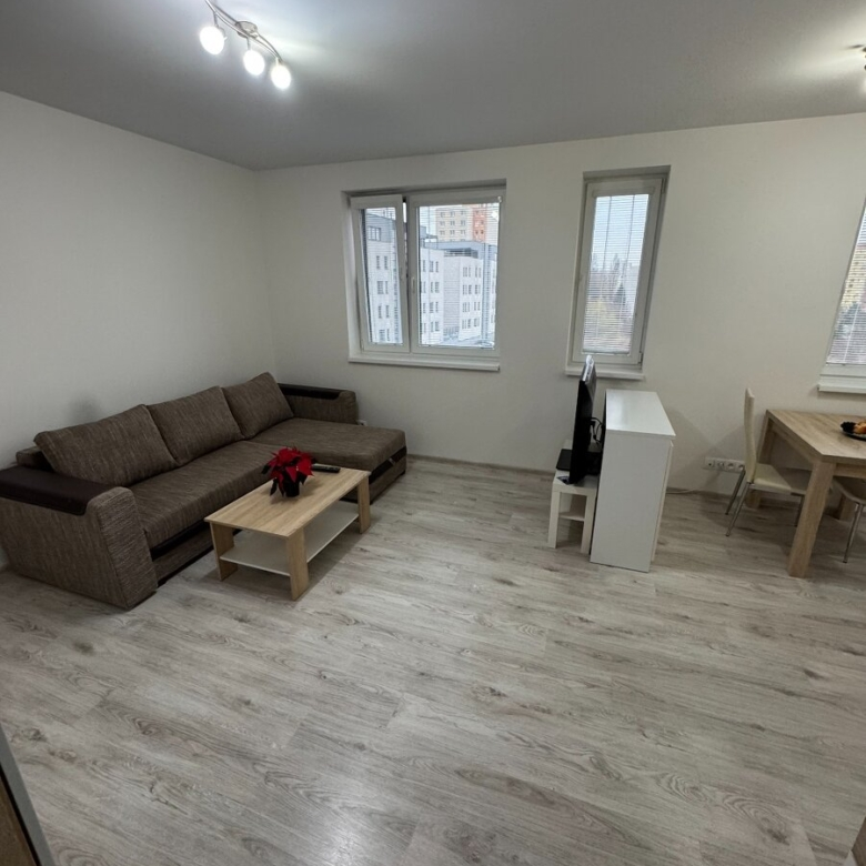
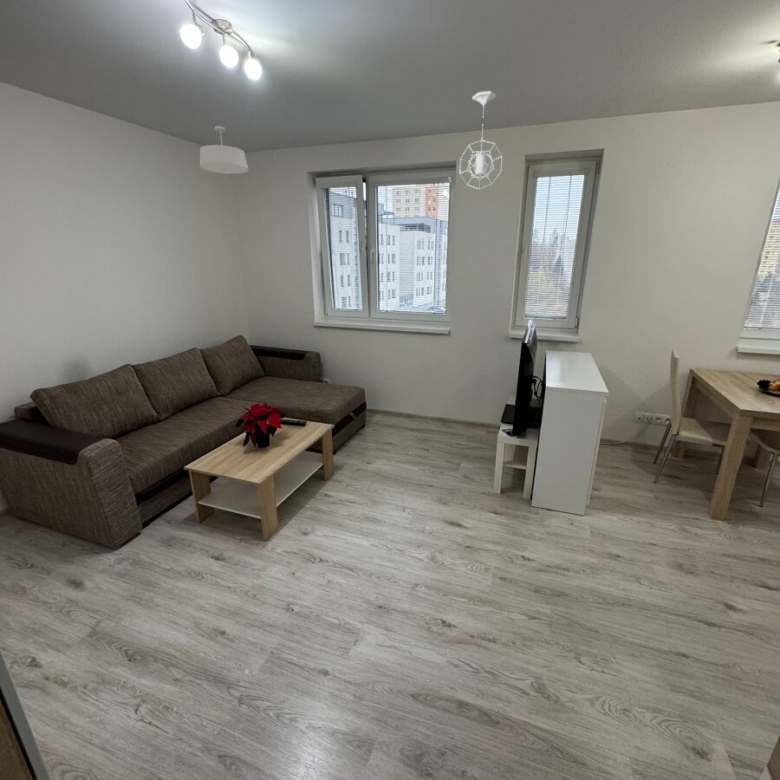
+ pendant light (481, 144)
+ ceiling light fixture (222, 150)
